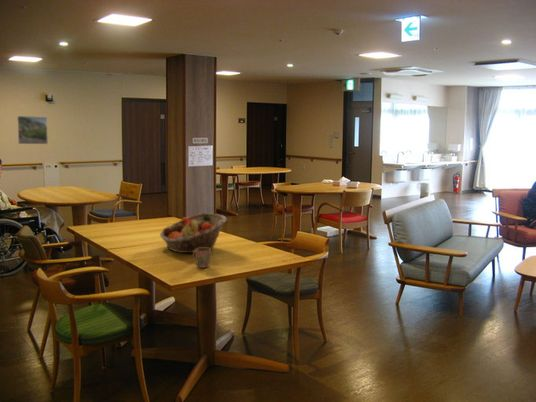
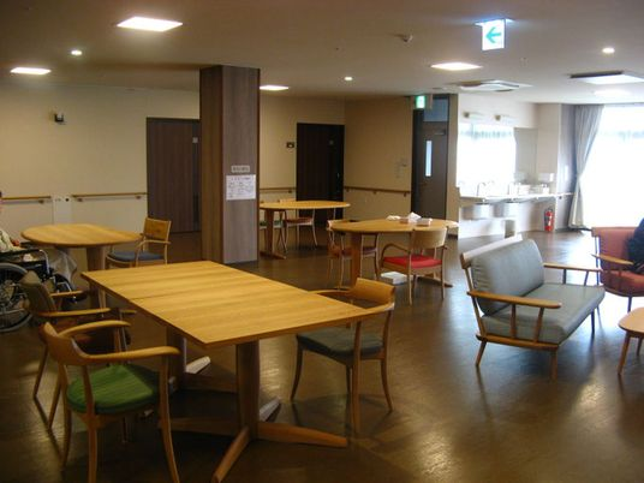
- fruit basket (193, 232)
- mug (202, 257)
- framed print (32, 130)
